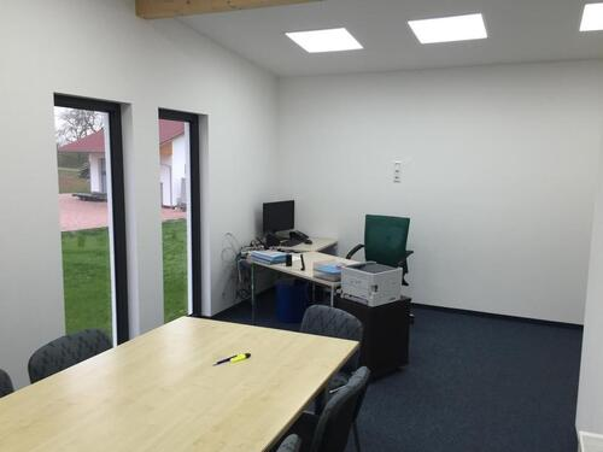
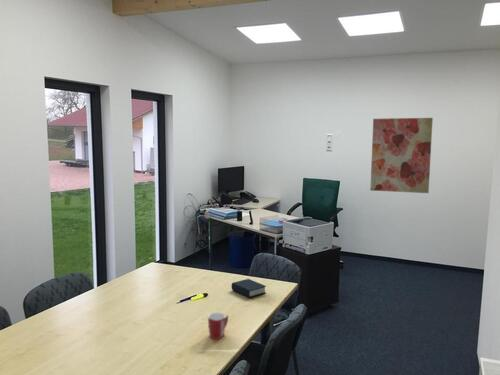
+ mug (219, 324)
+ book (248, 287)
+ wall art (400, 155)
